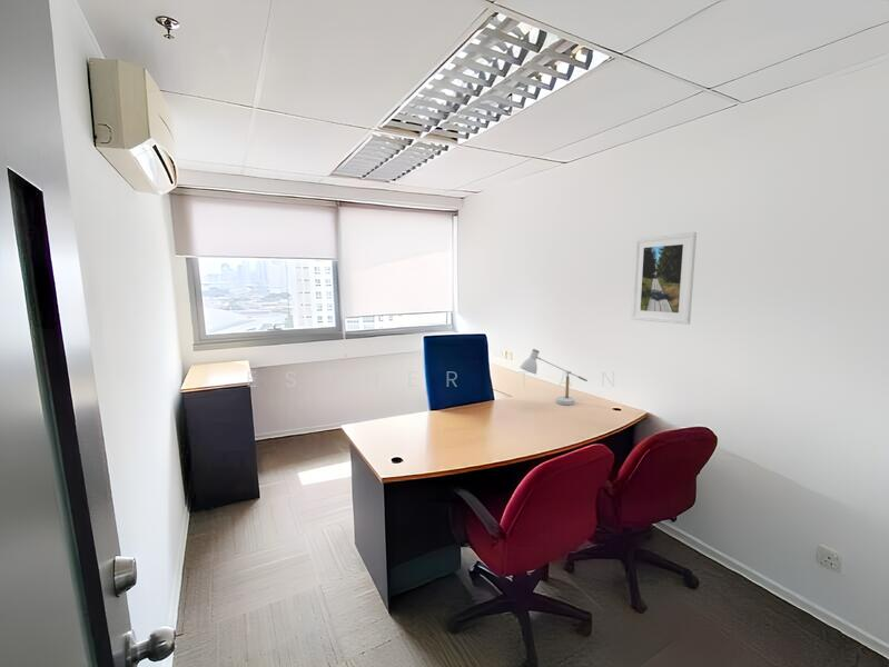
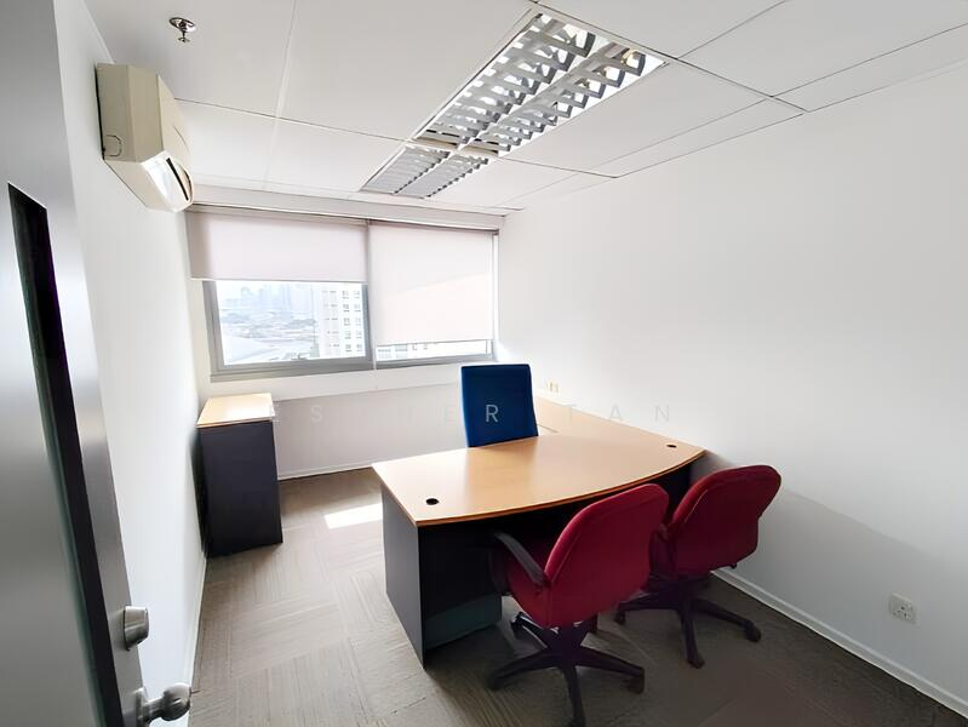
- desk lamp (560, 368)
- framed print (661, 279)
